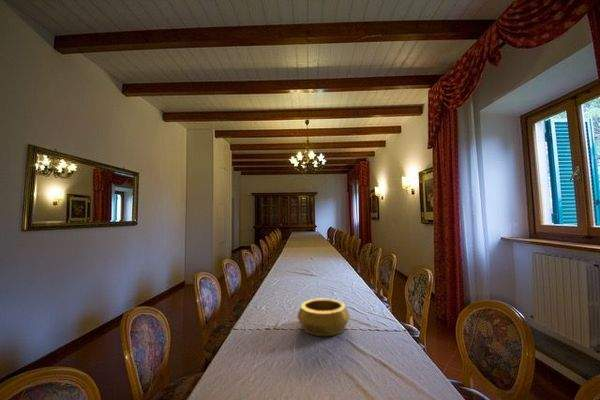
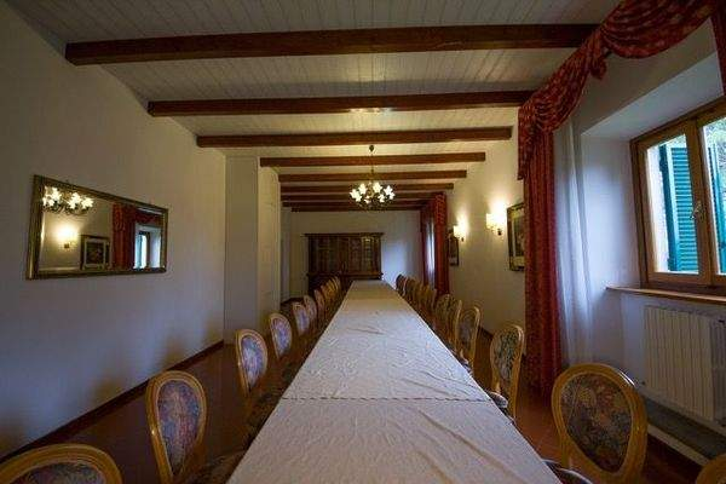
- decorative bowl (323, 316)
